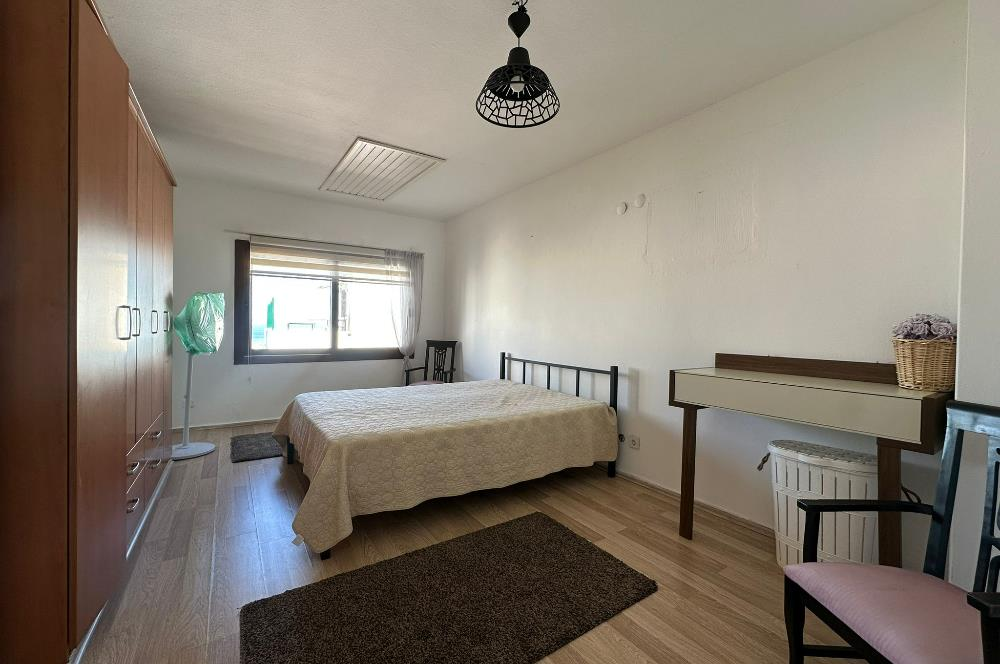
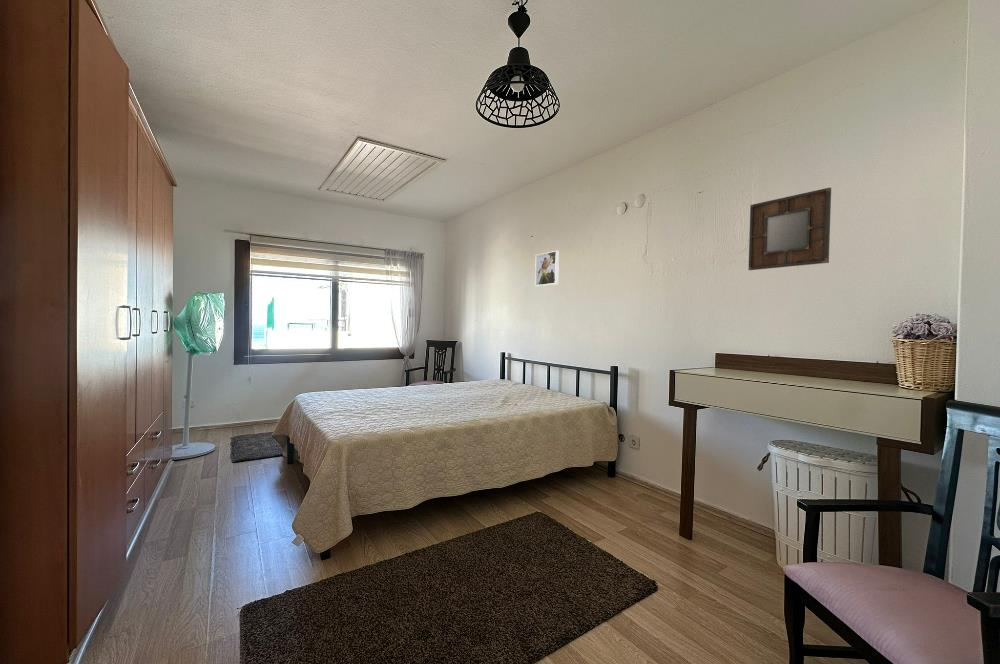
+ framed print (546, 269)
+ home mirror (786, 231)
